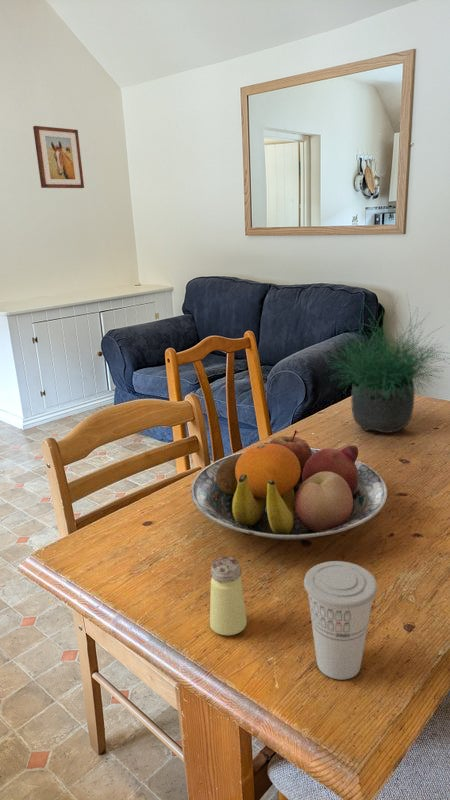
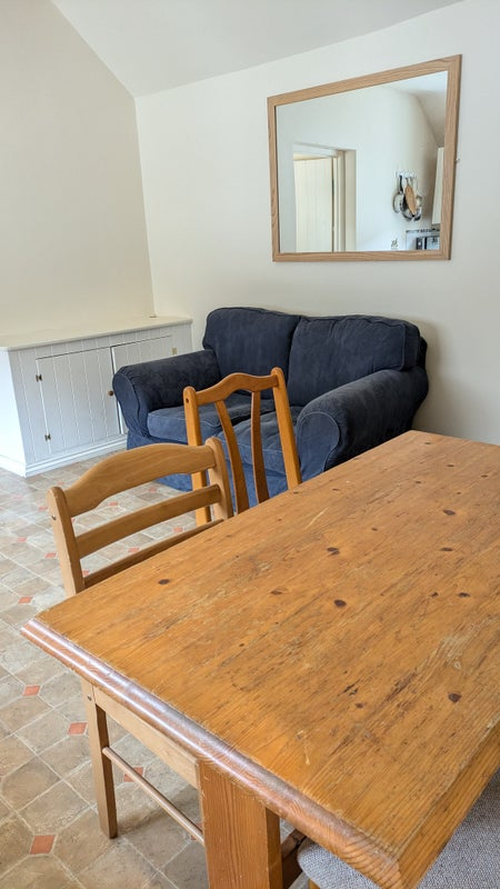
- potted plant (384, 360)
- cup (339, 622)
- fruit bowl (287, 477)
- wall art (59, 158)
- saltshaker (226, 594)
